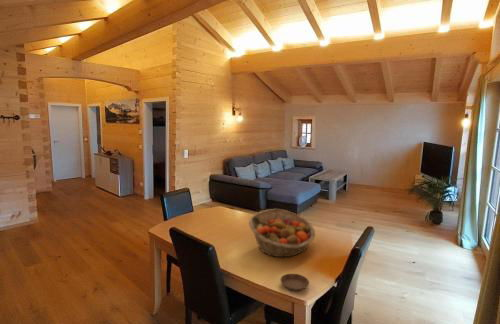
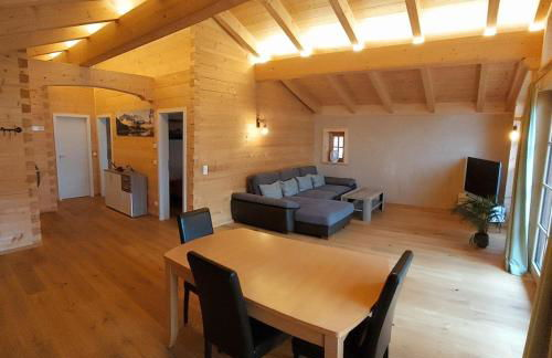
- fruit basket (281, 231)
- saucer (294, 283)
